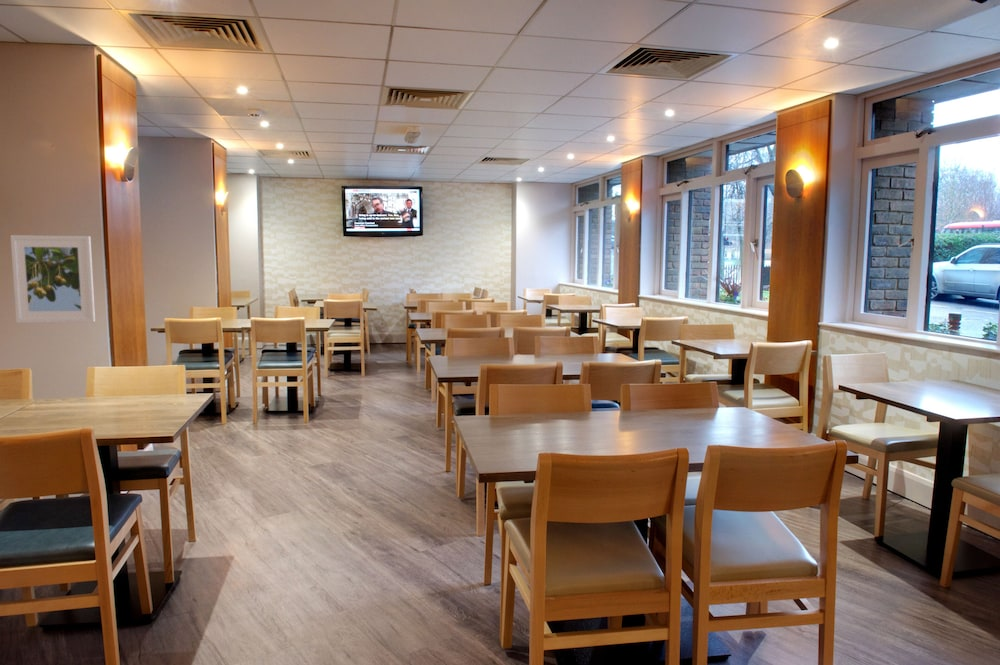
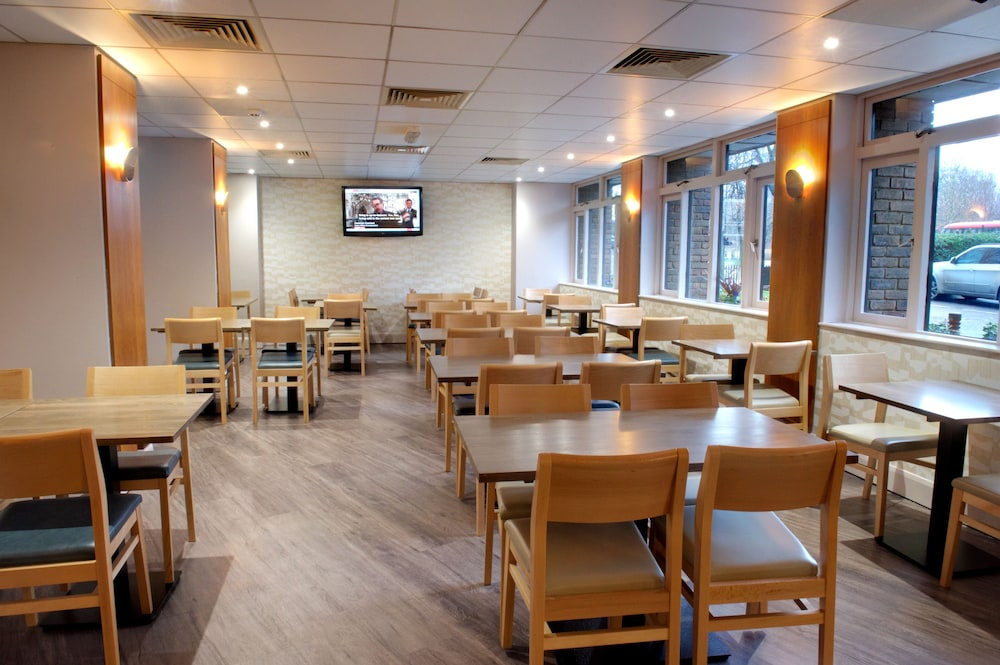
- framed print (53, 279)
